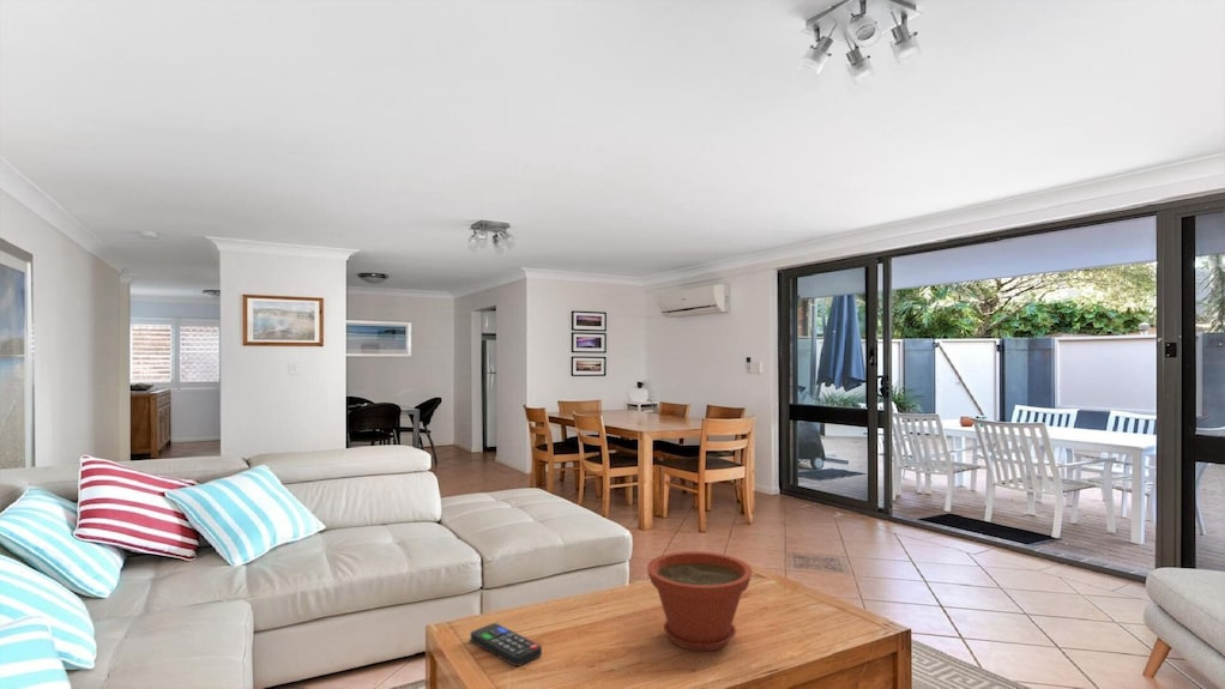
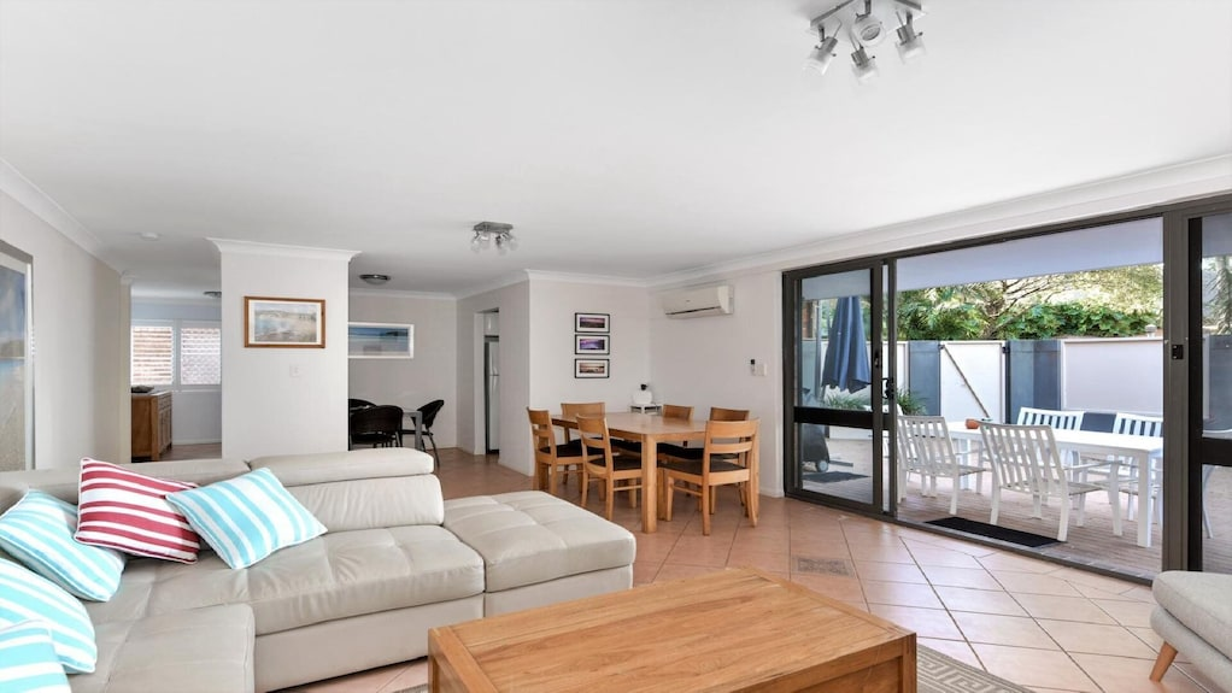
- remote control (505, 642)
- plant pot (699, 603)
